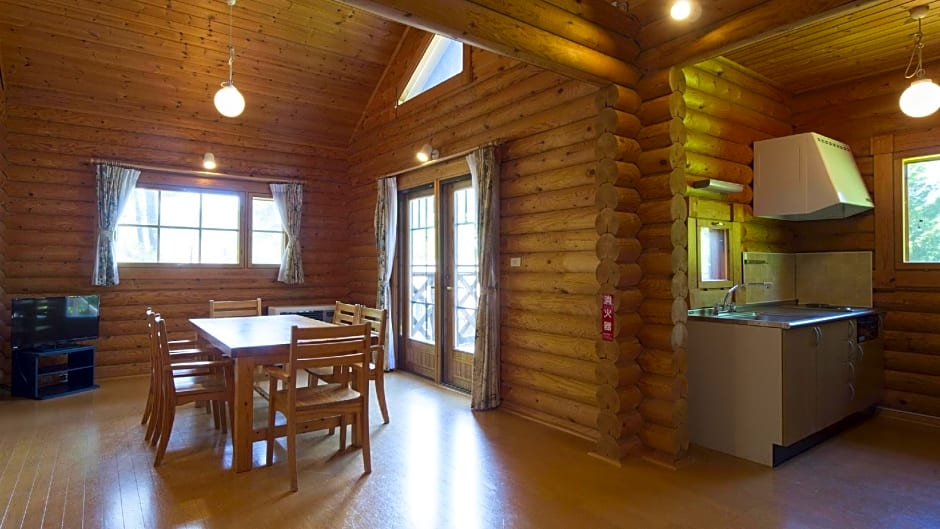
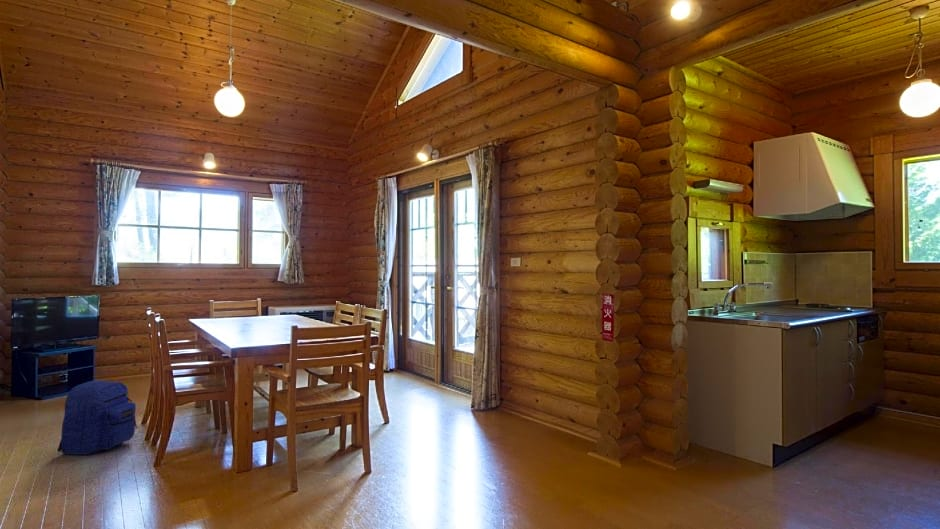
+ backpack (103, 413)
